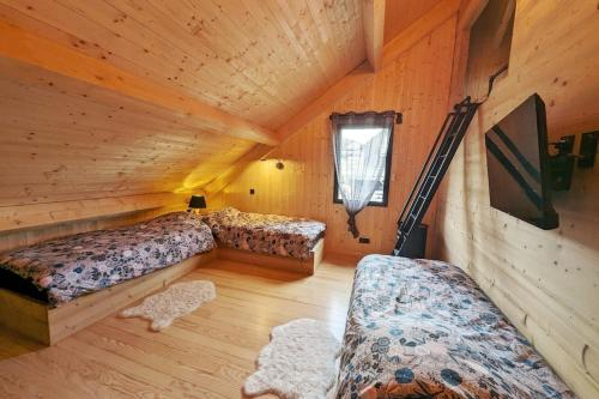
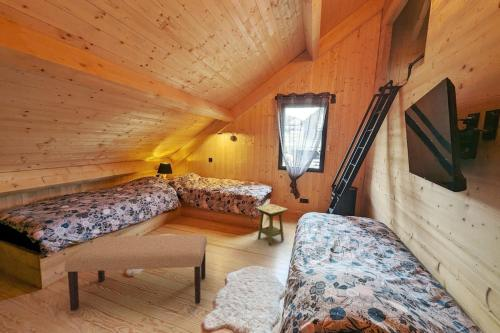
+ side table (270, 224)
+ bench (145, 267)
